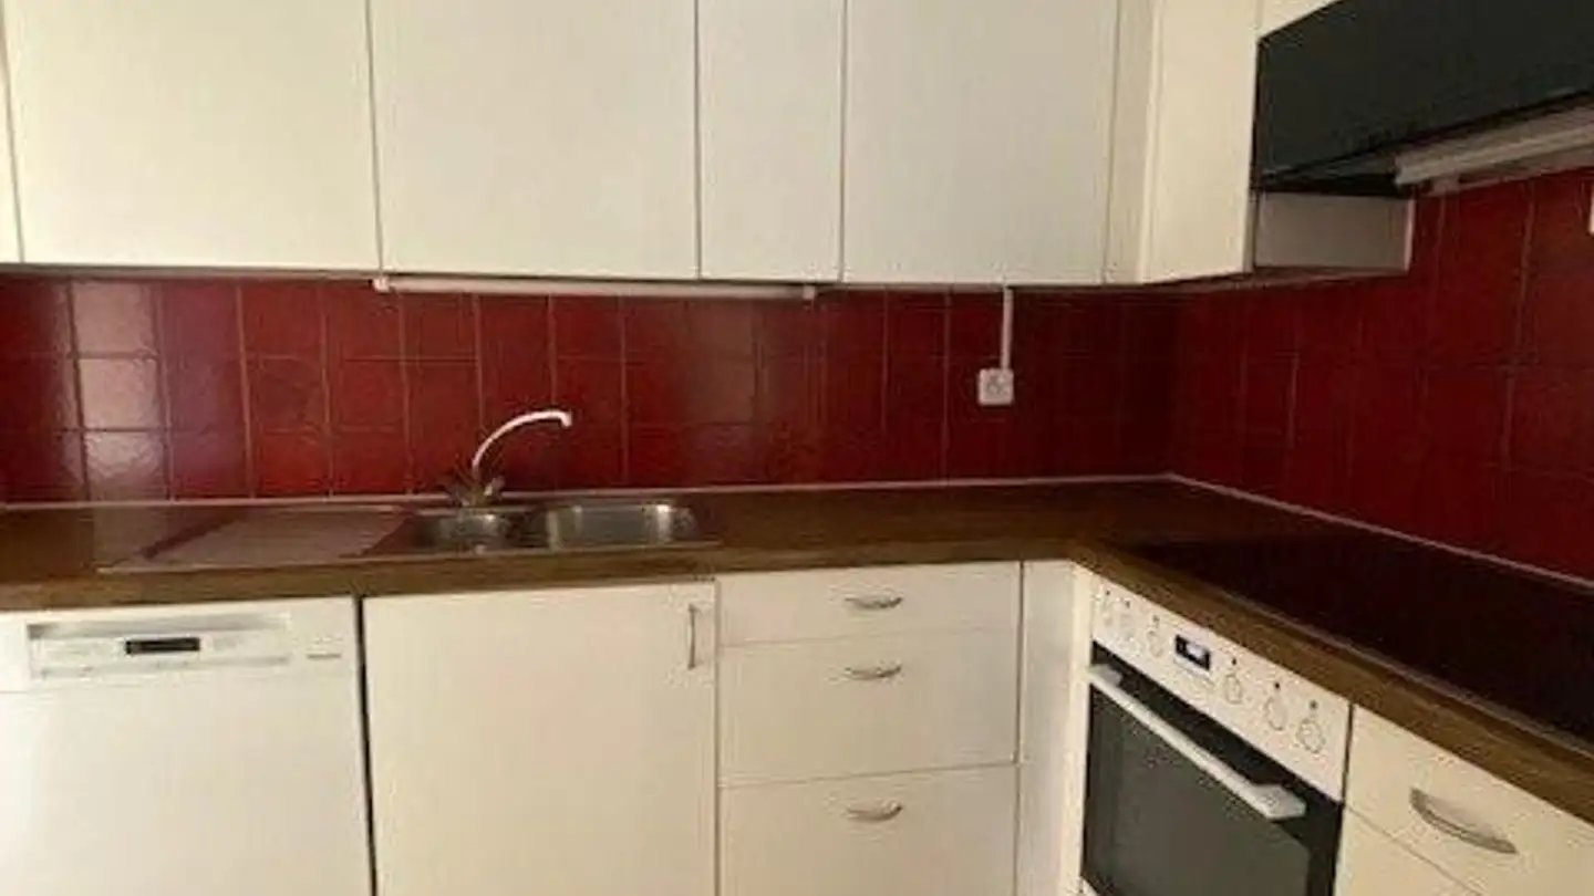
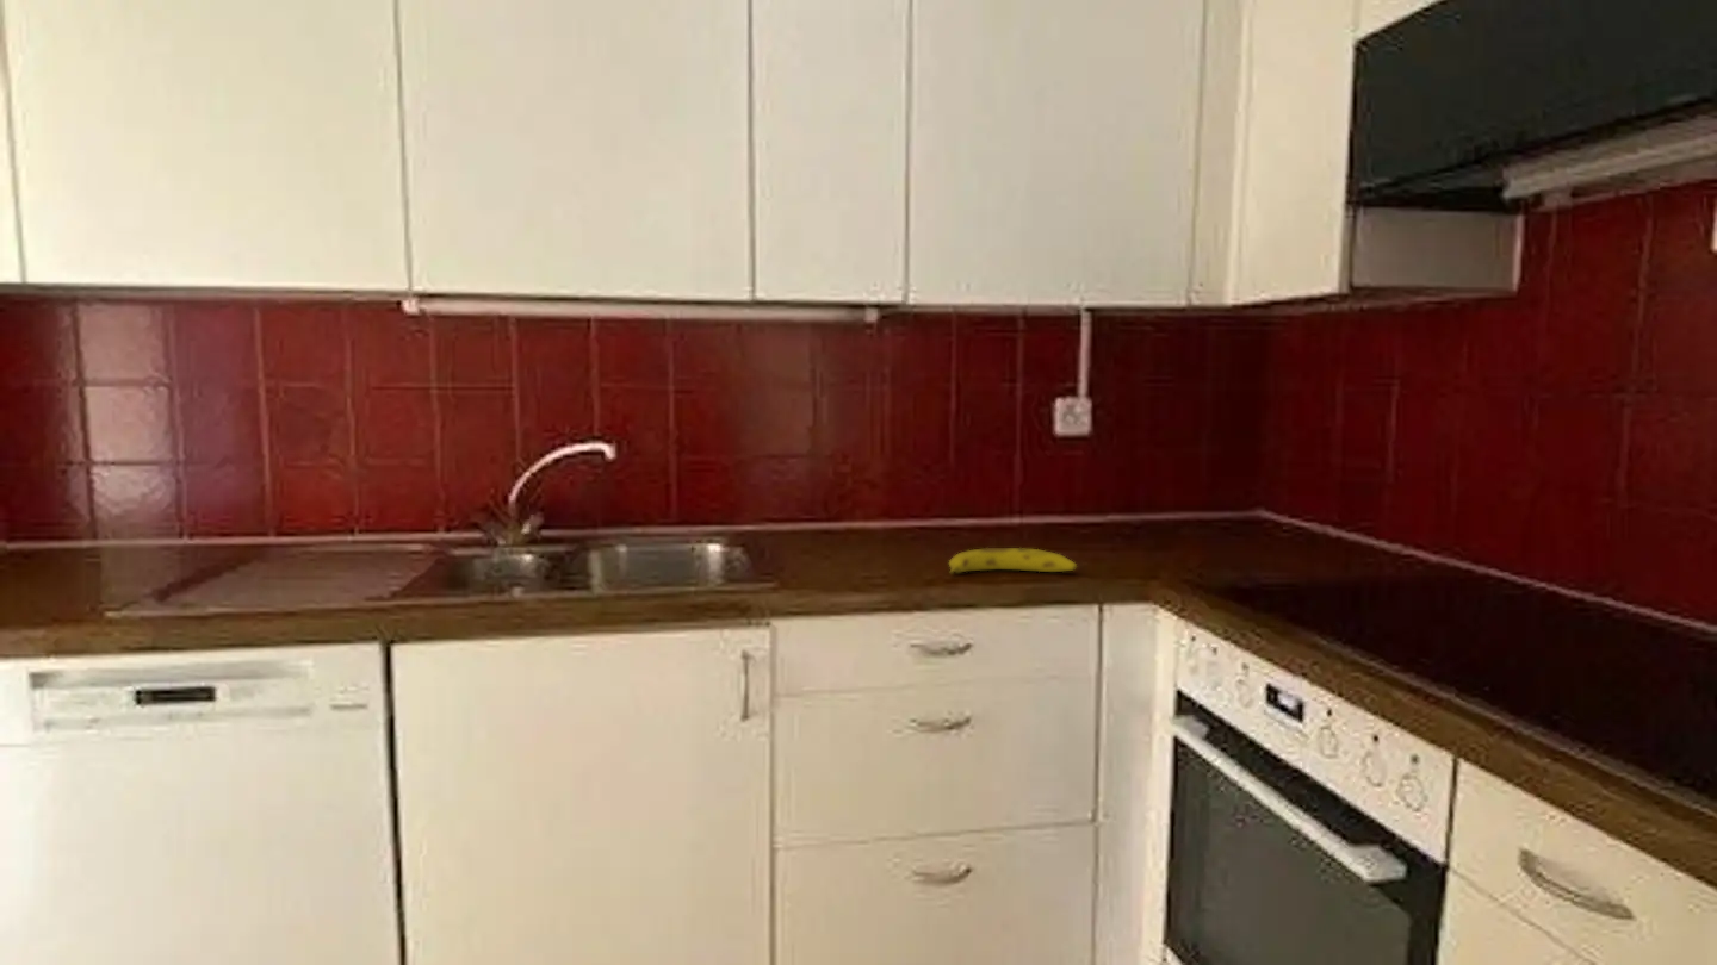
+ fruit (1011, 562)
